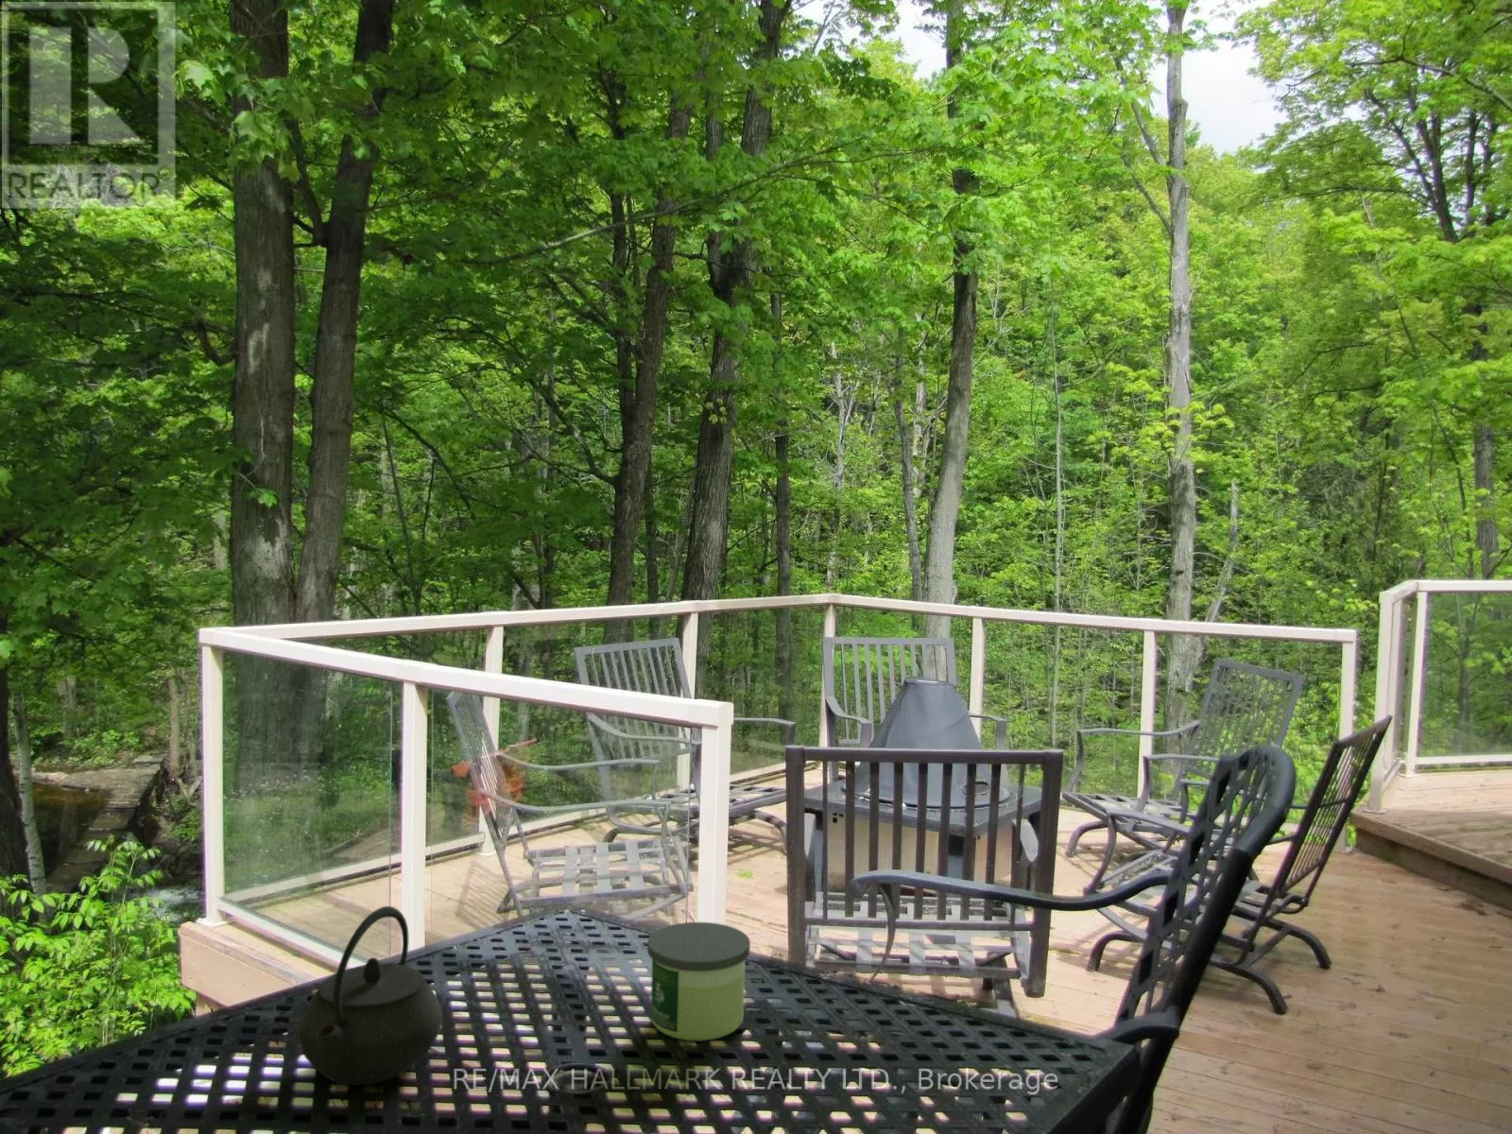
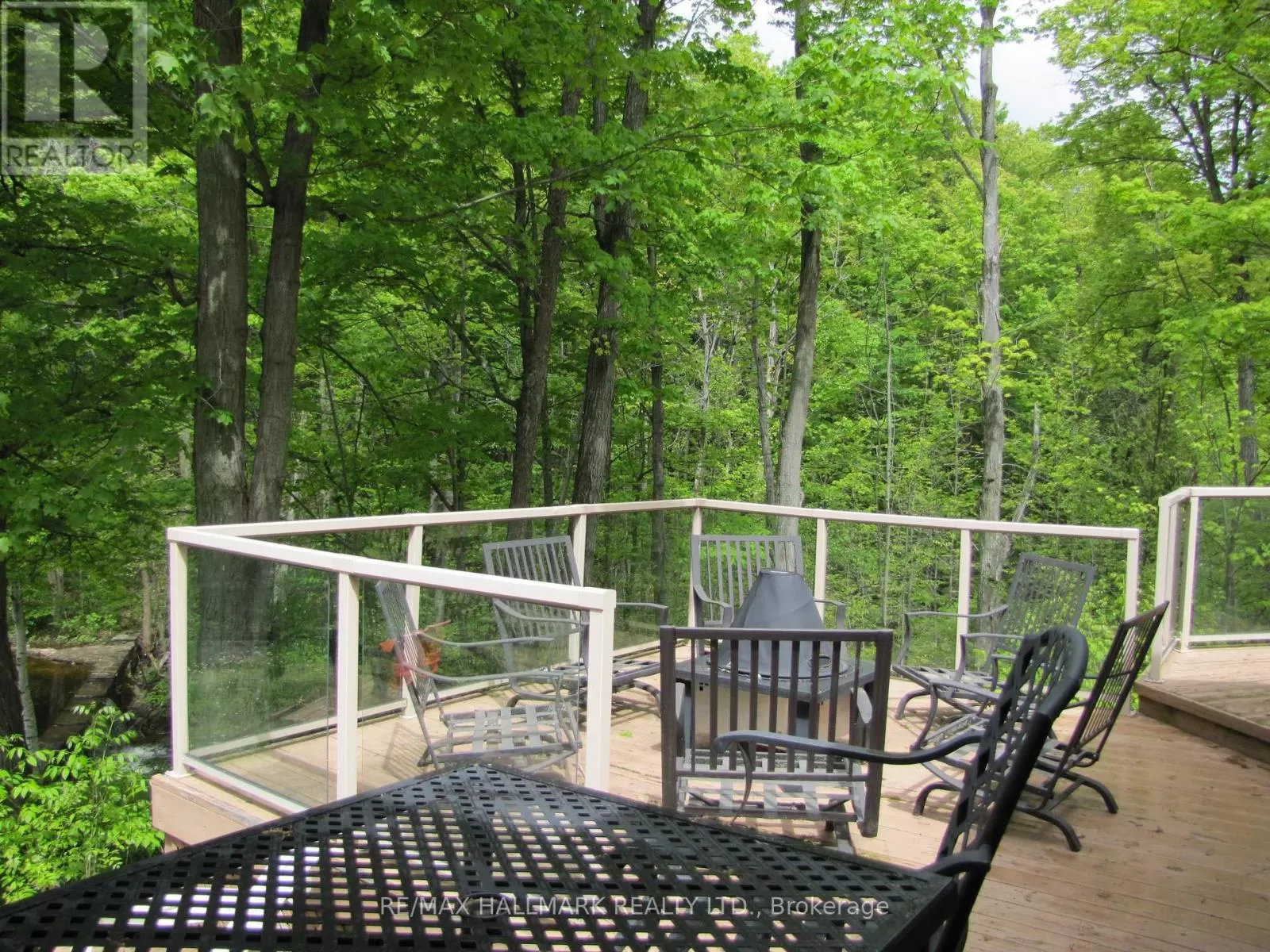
- candle (698, 982)
- kettle (367, 992)
